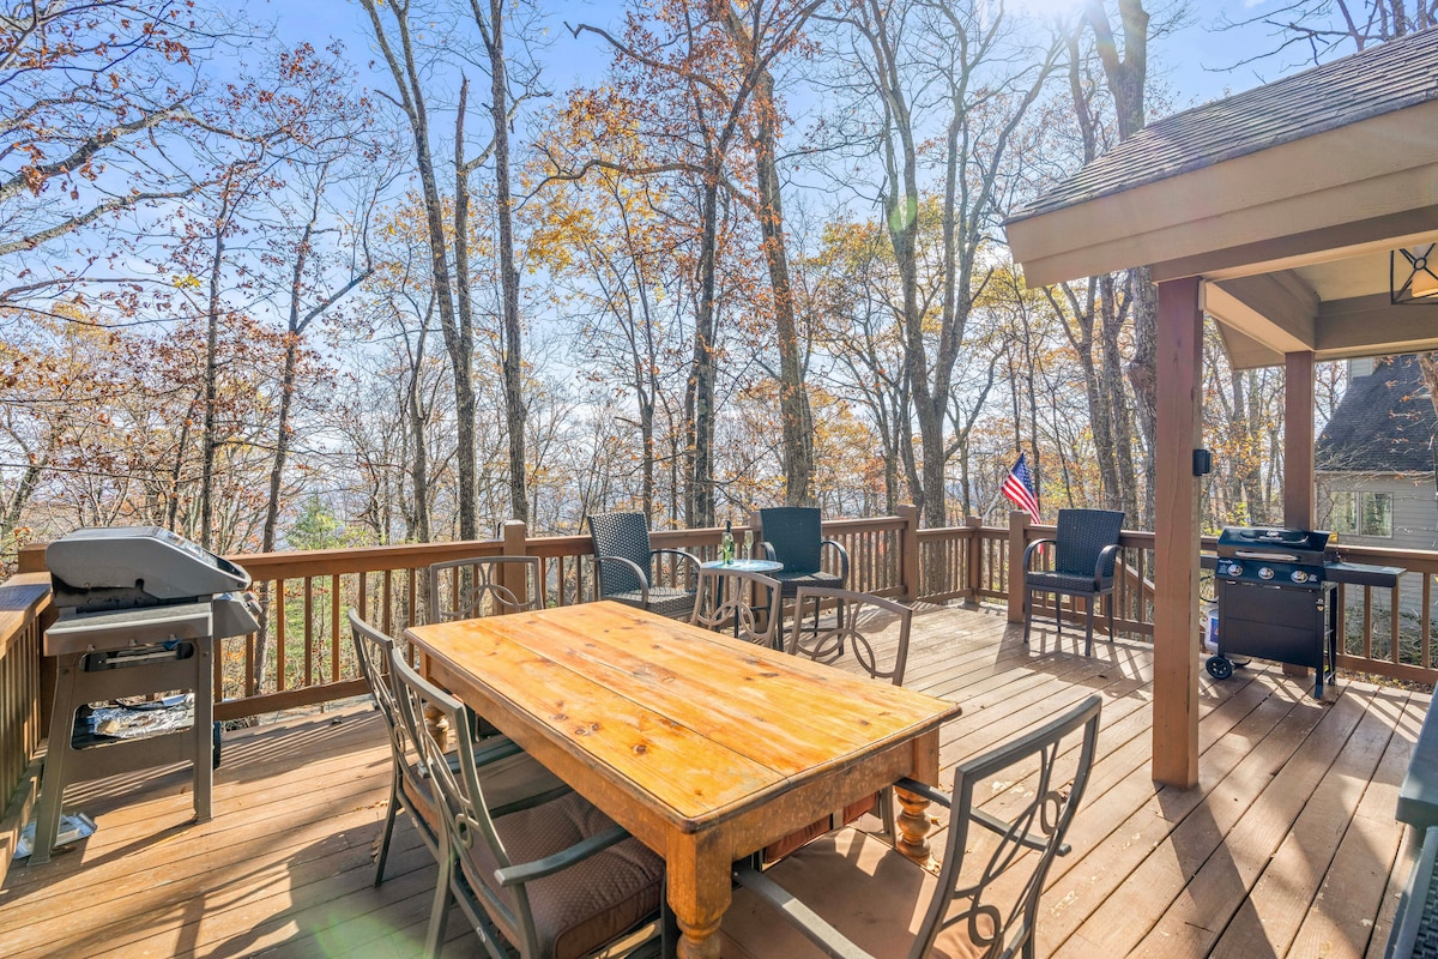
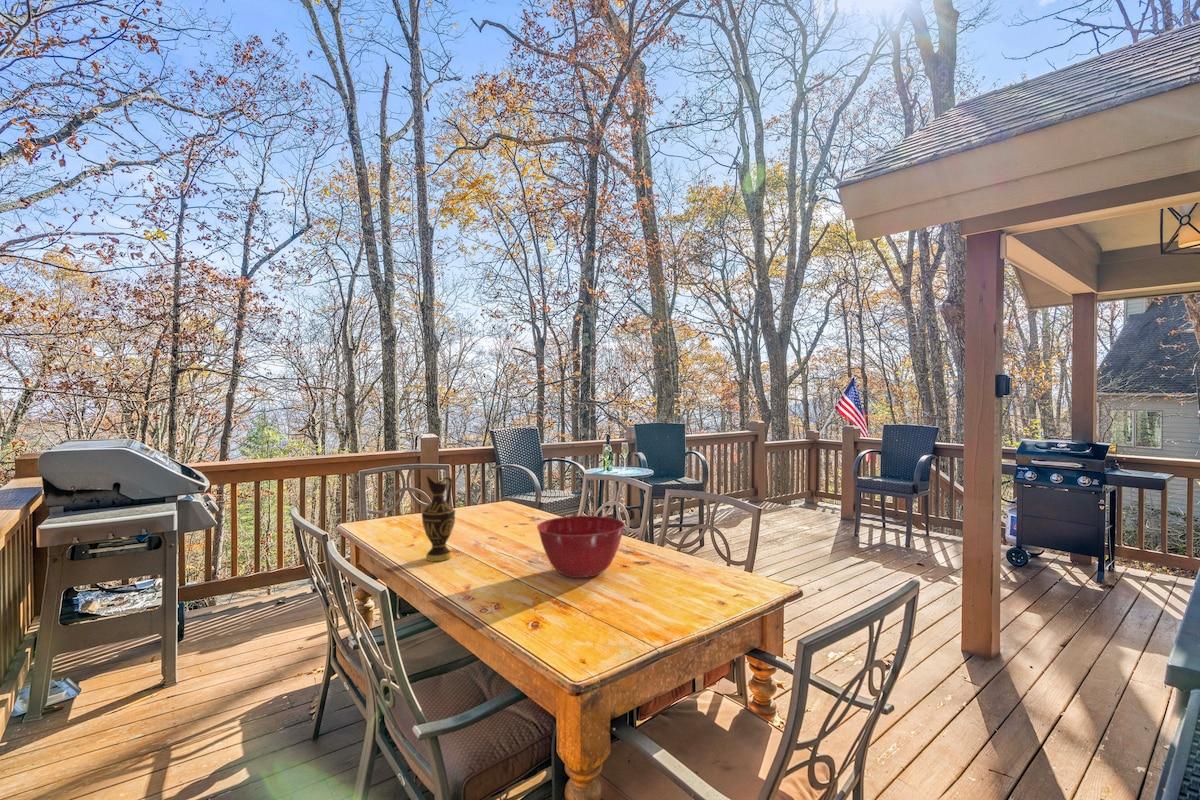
+ mixing bowl (581, 547)
+ pitcher (439, 515)
